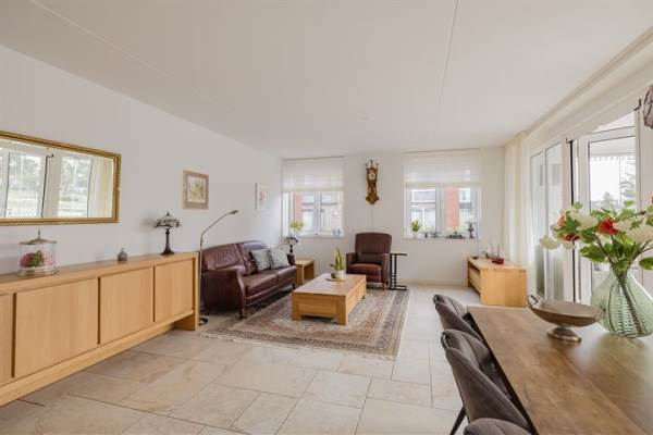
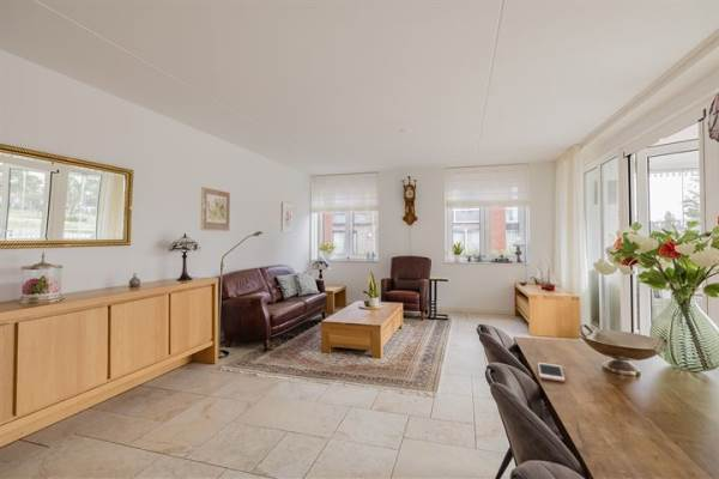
+ cell phone (550, 371)
